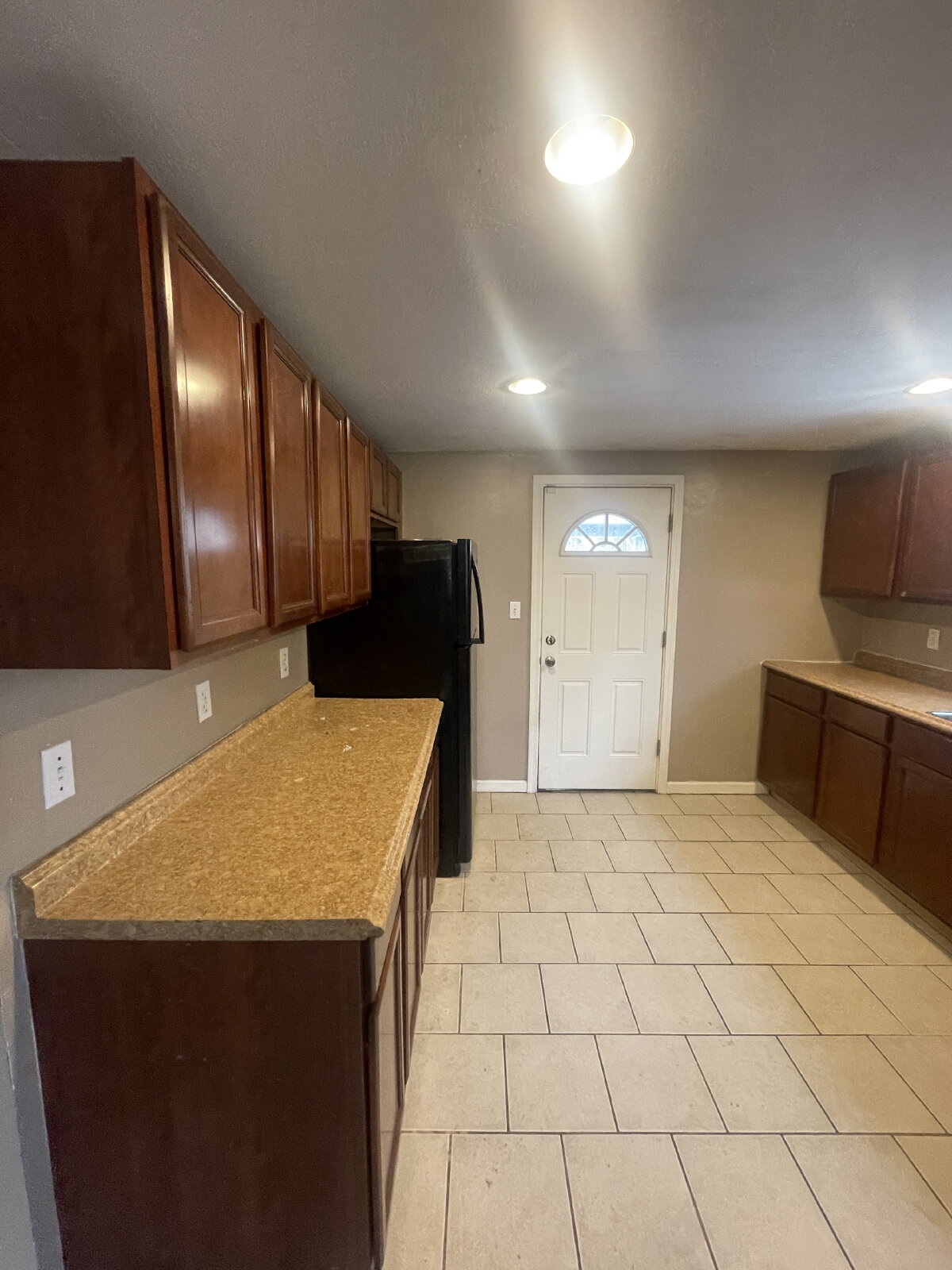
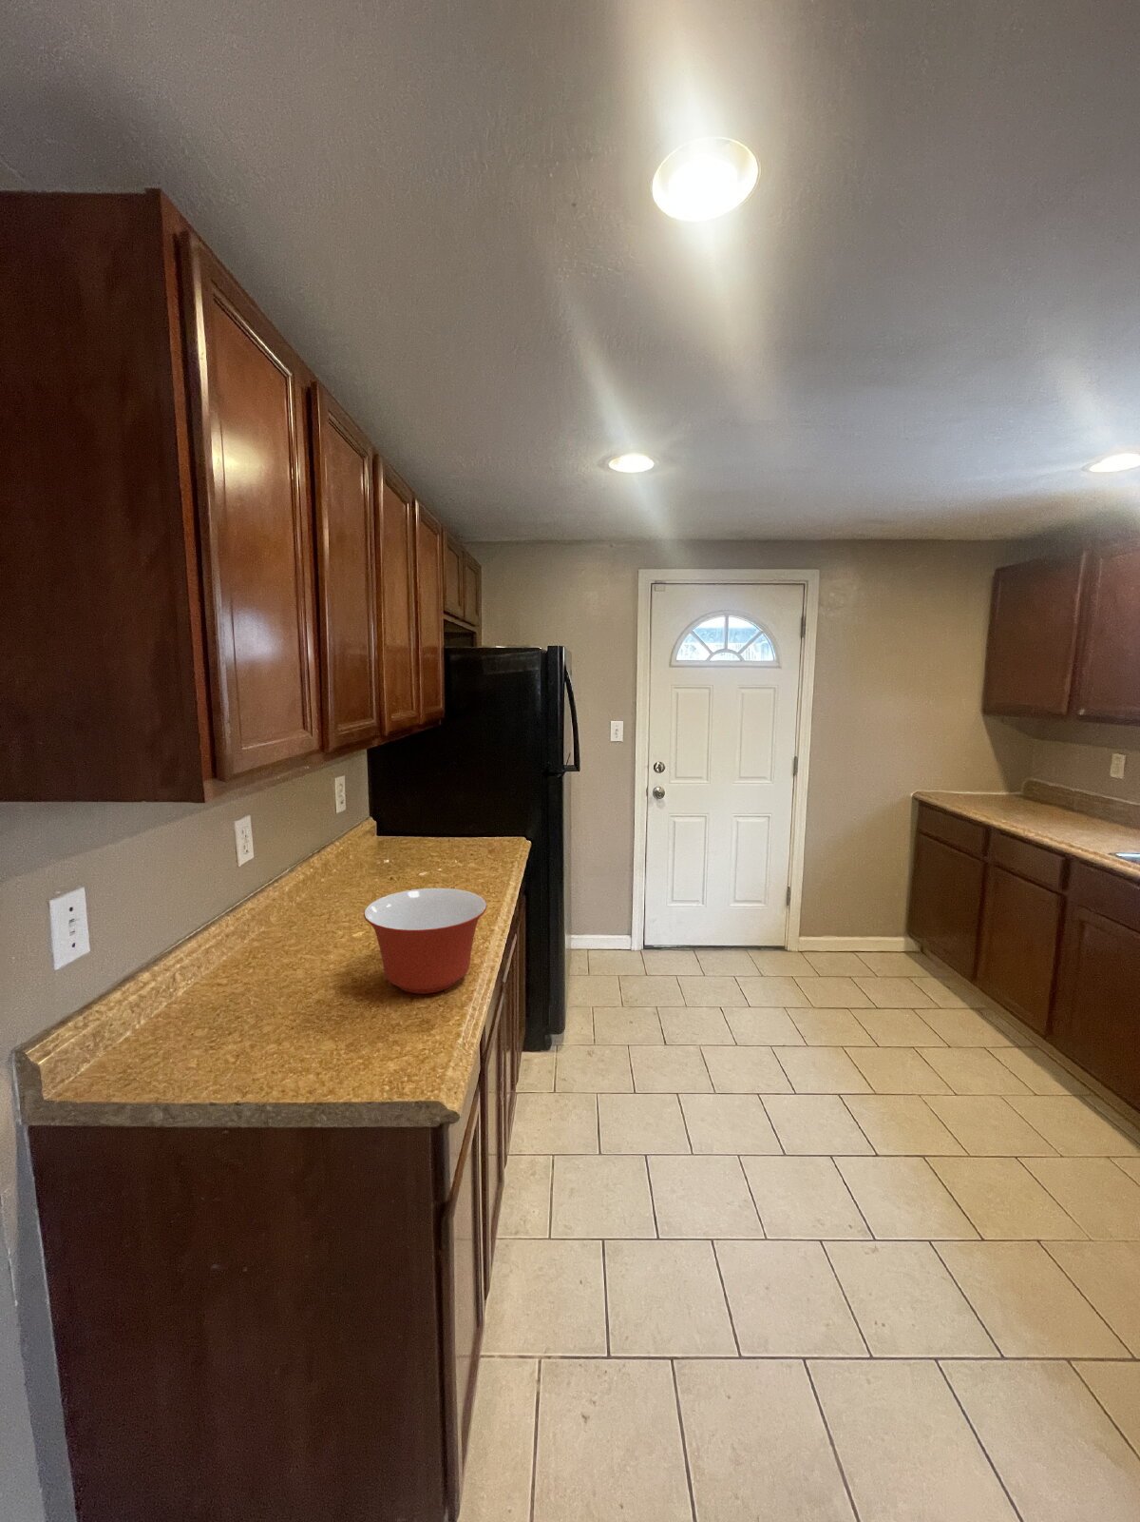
+ mixing bowl (426, 943)
